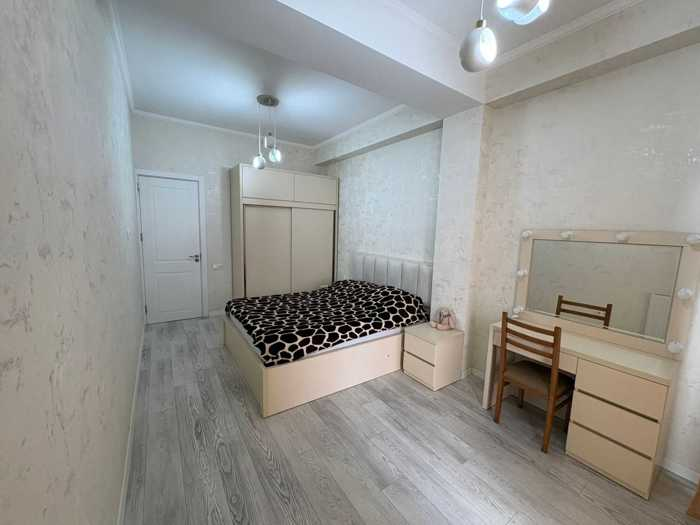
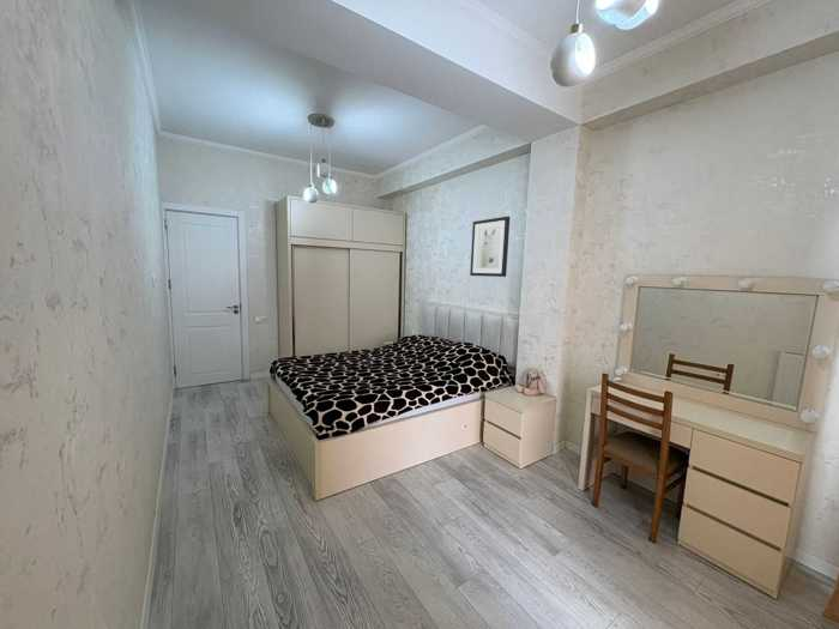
+ wall art (488, 248)
